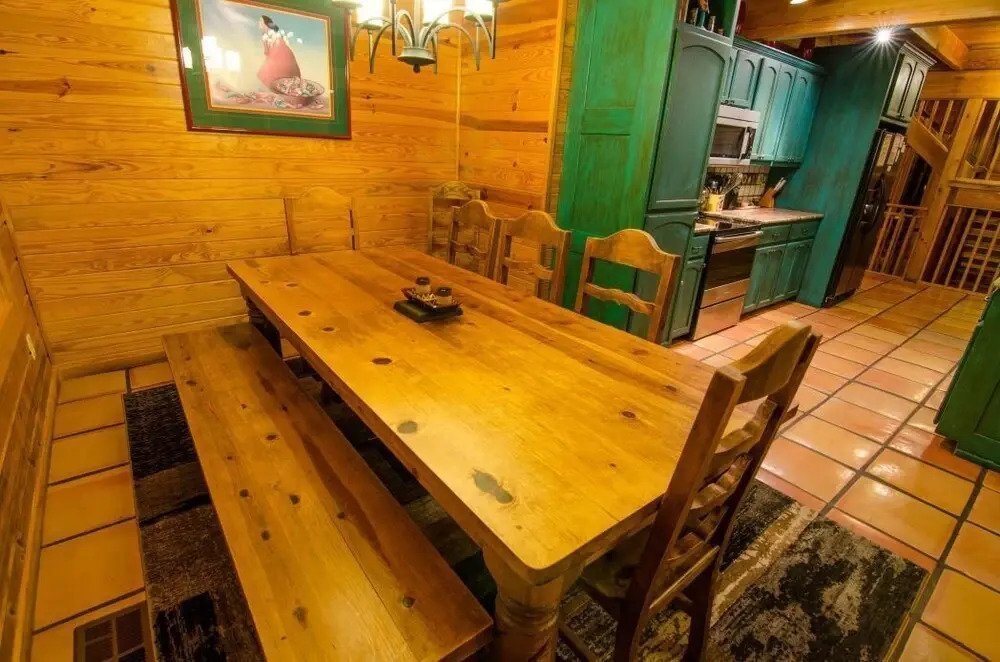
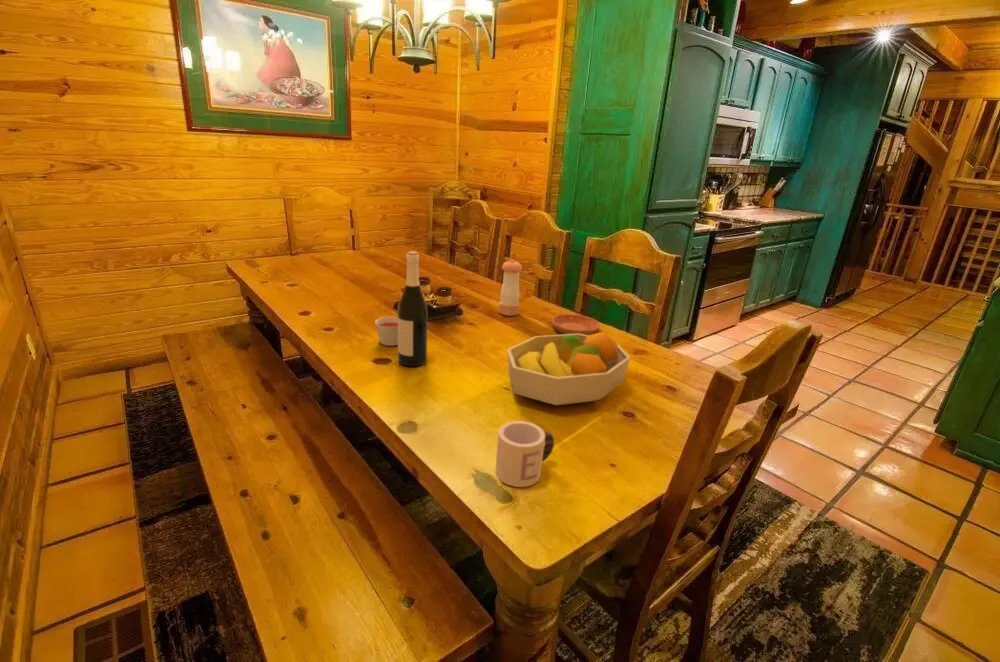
+ saucer (575, 325)
+ candle (391, 331)
+ wine bottle (412, 309)
+ pepper shaker (510, 286)
+ fruit bowl (567, 362)
+ mug (527, 450)
